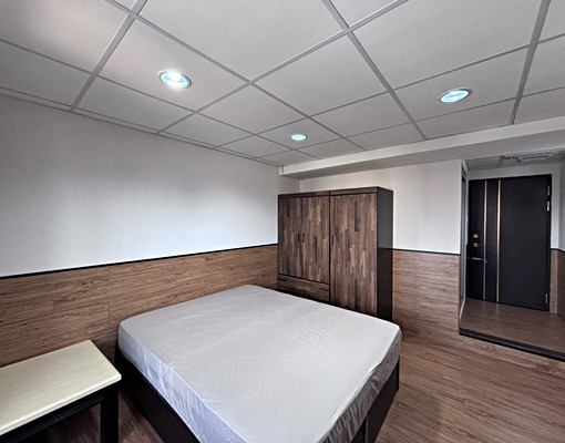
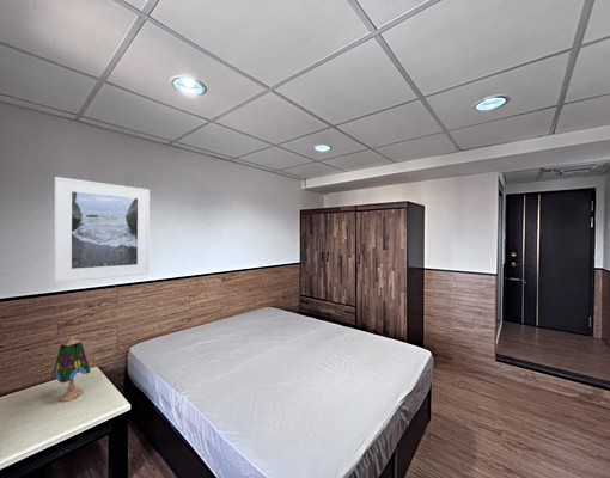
+ table lamp (71, 366)
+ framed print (106, 231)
